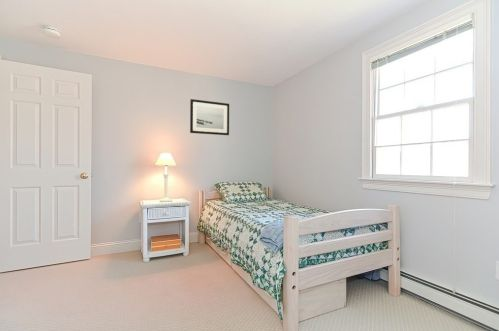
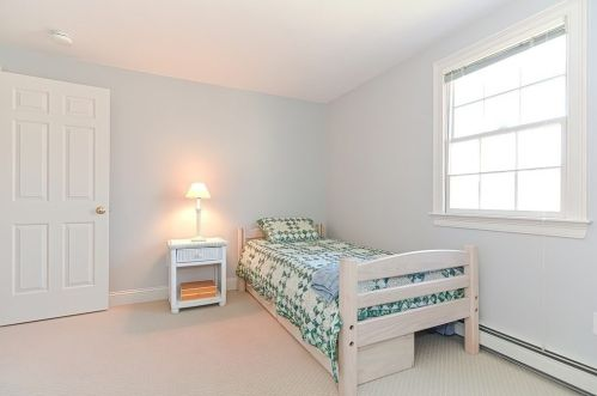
- wall art (210, 117)
